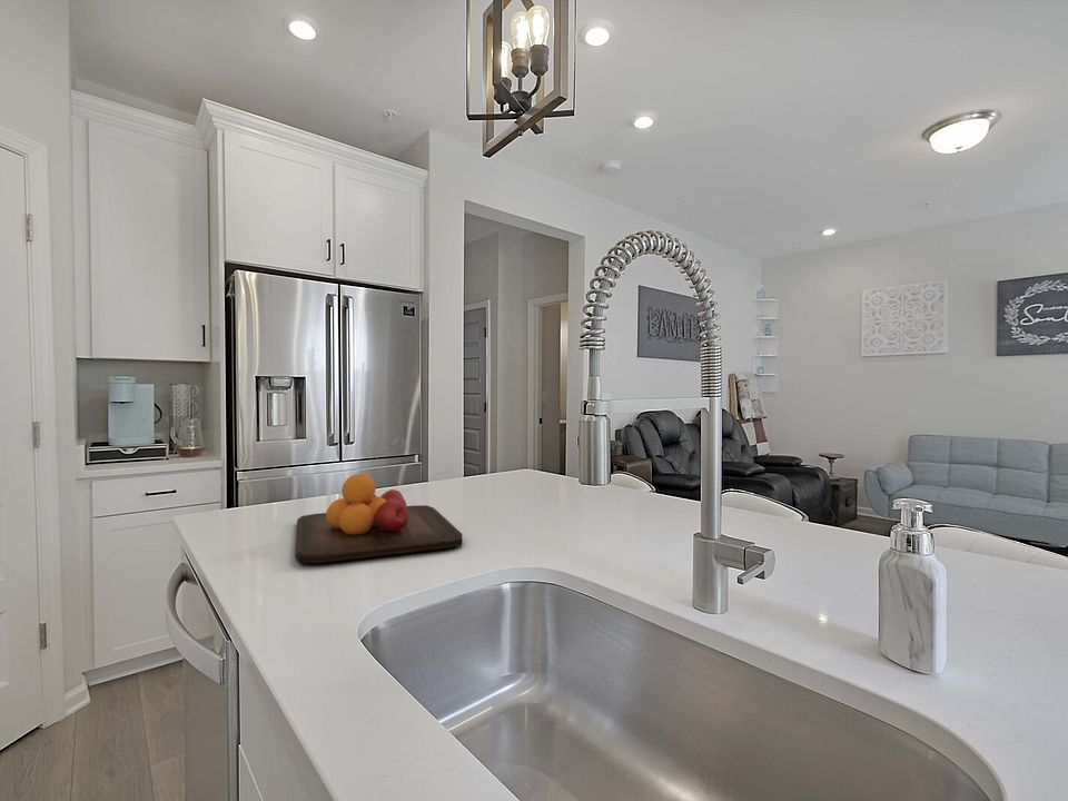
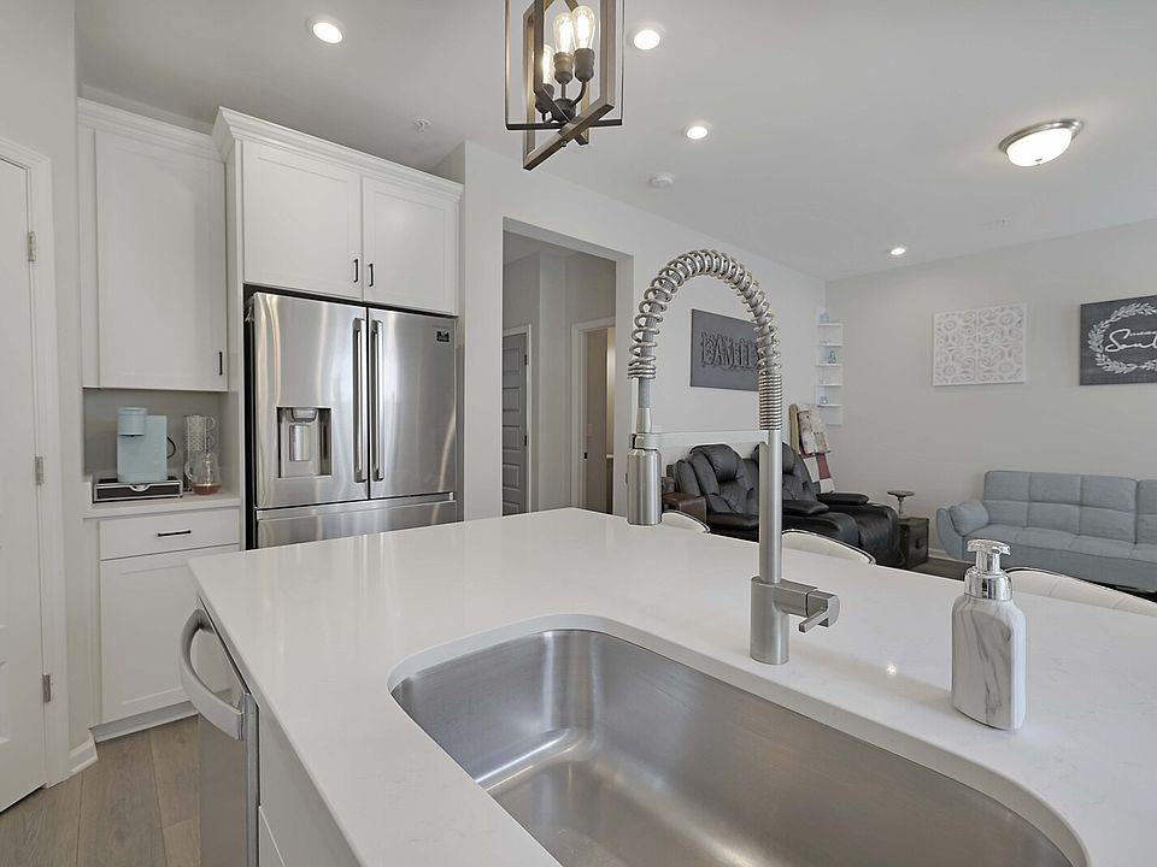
- chopping board (375, 503)
